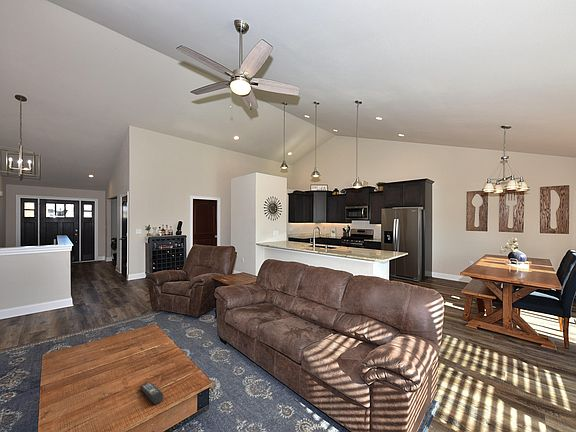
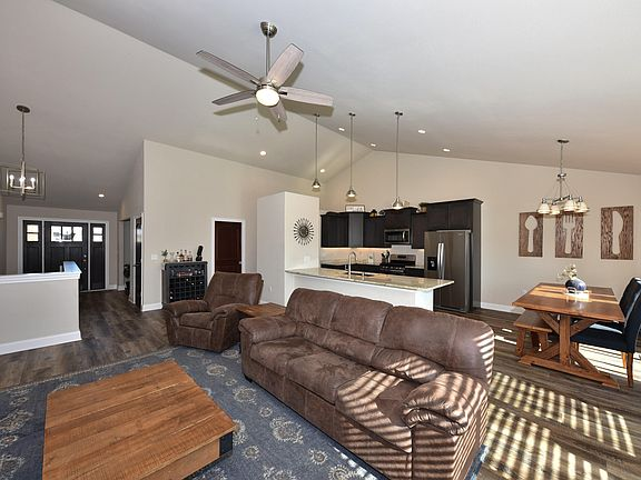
- remote control (151, 391)
